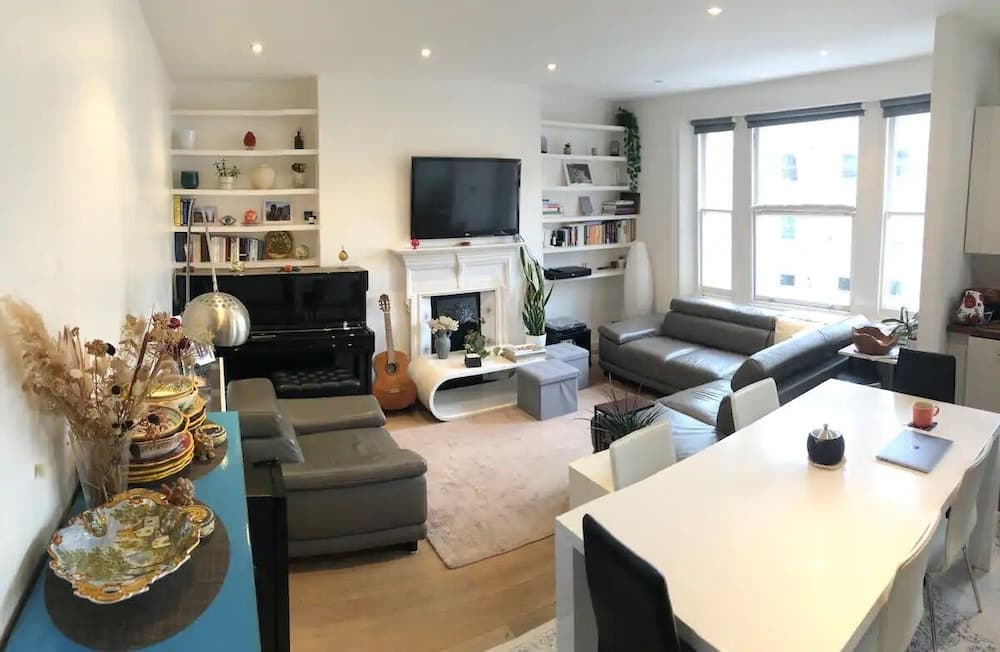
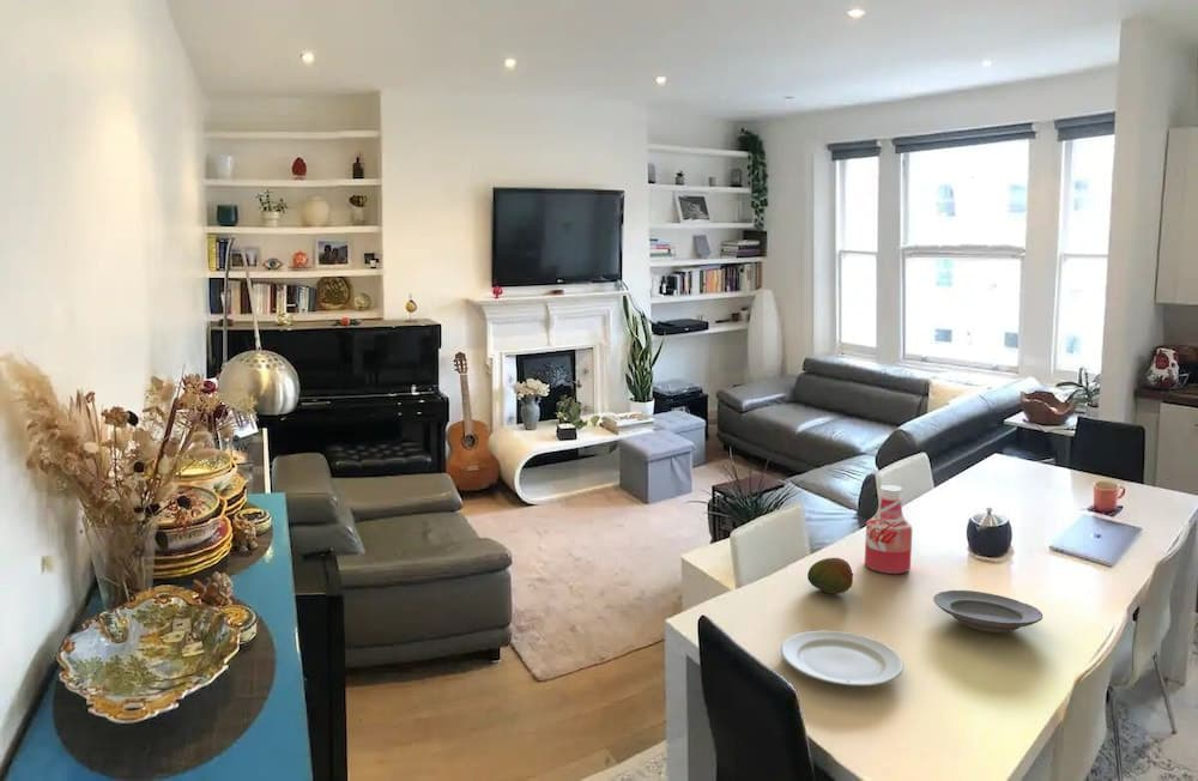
+ bottle (889, 526)
+ plate (986, 613)
+ chinaware (840, 660)
+ fruit (830, 575)
